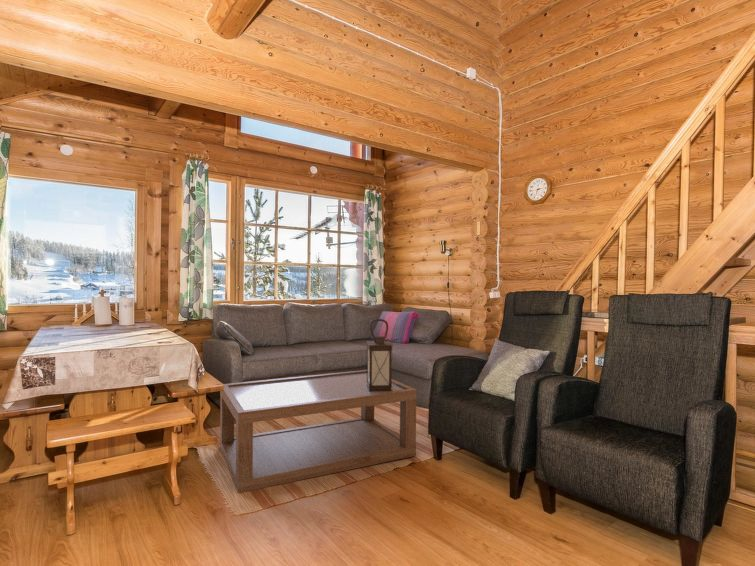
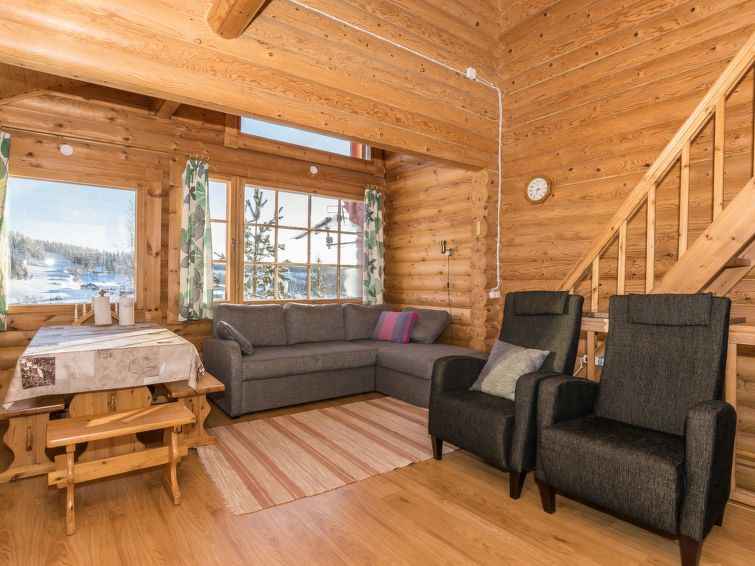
- lantern (378, 351)
- coffee table (316, 424)
